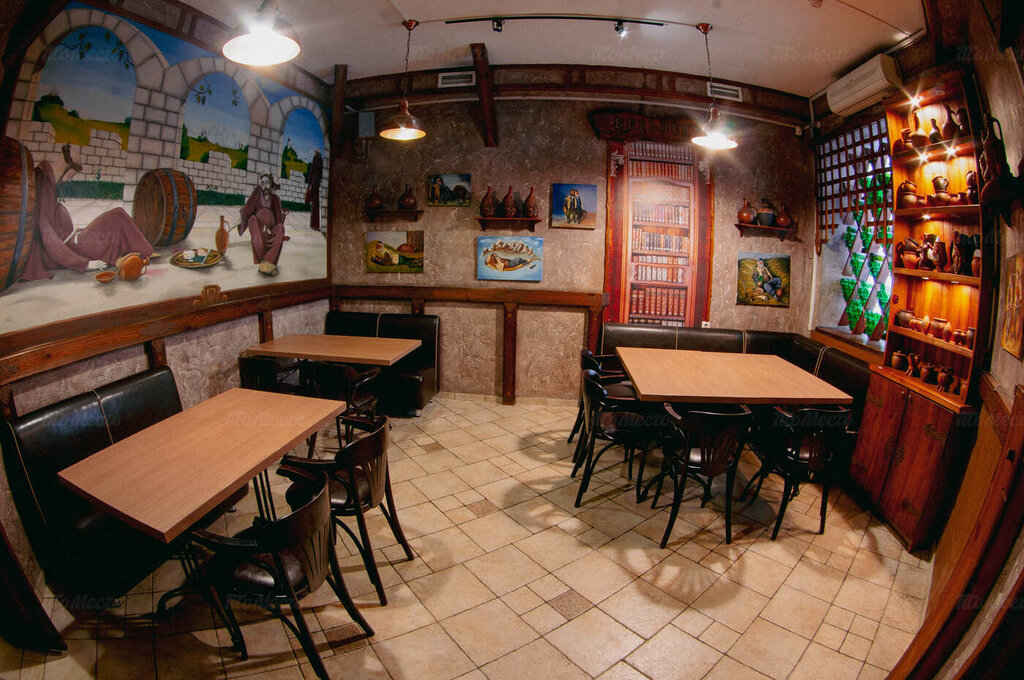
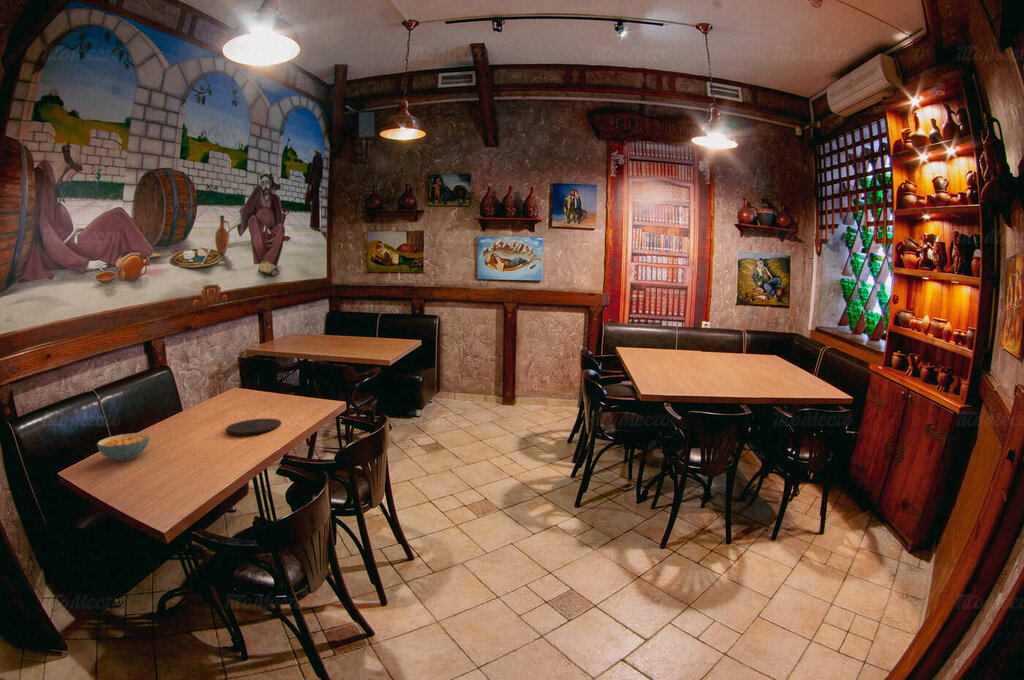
+ cereal bowl (124, 448)
+ plate (254, 424)
